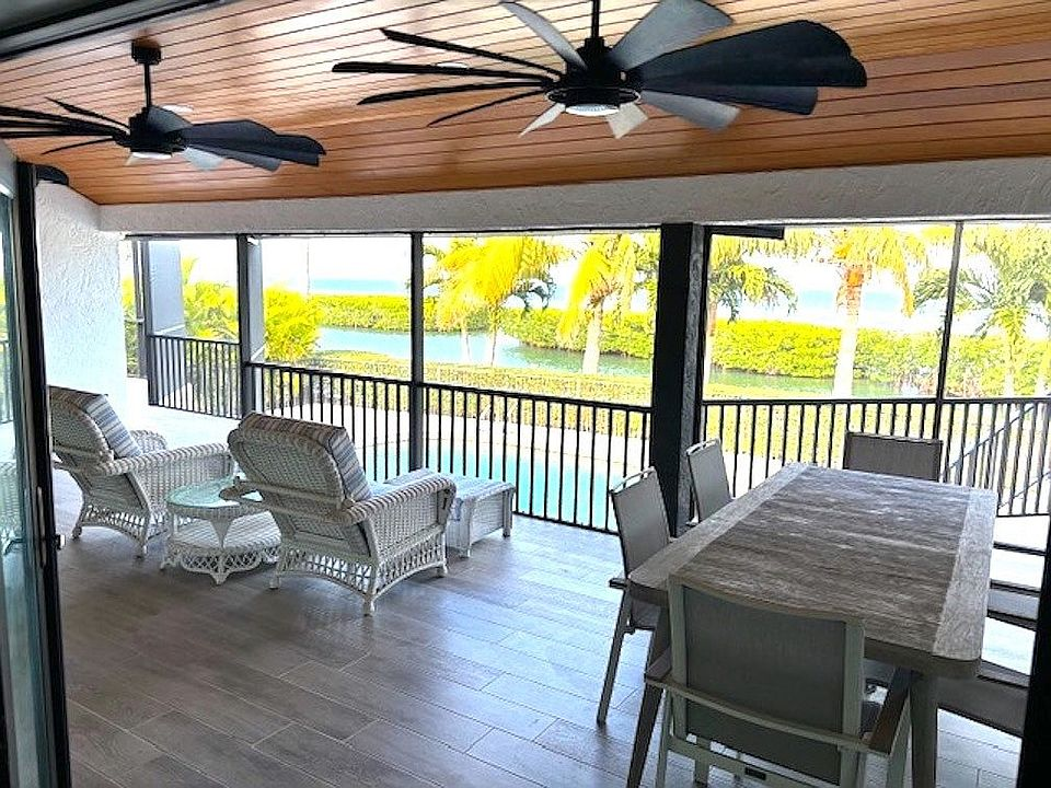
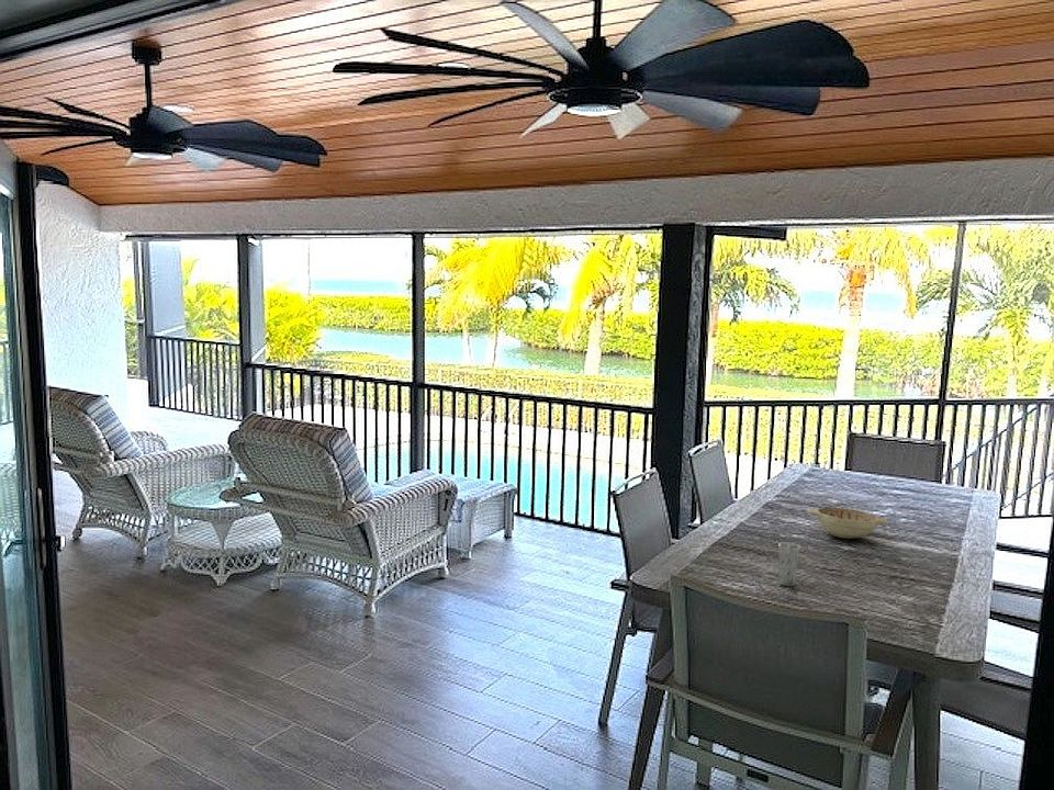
+ decorative bowl (846, 523)
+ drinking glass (787, 564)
